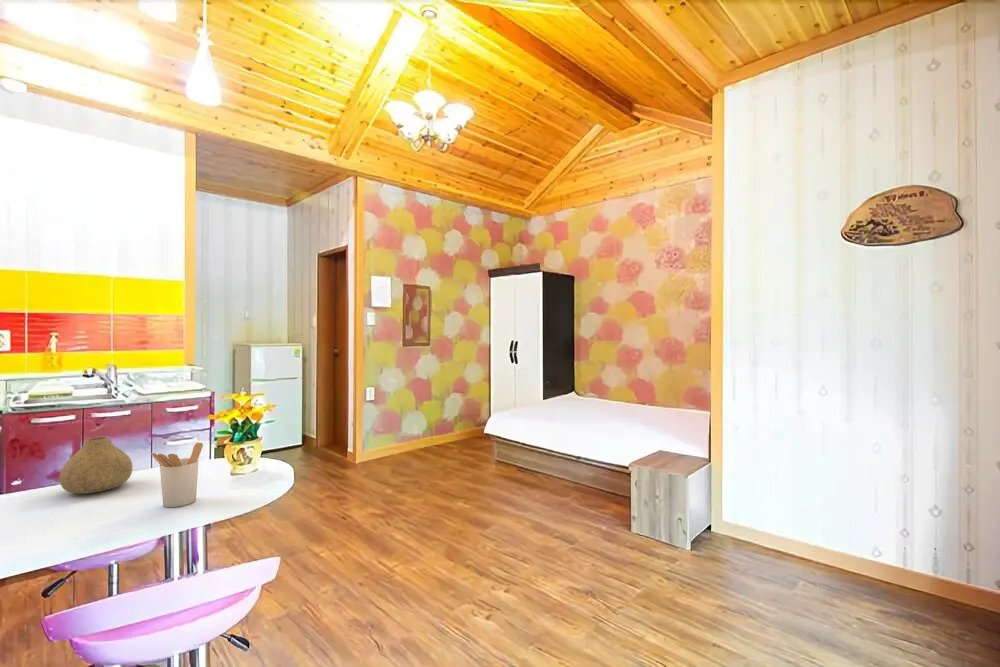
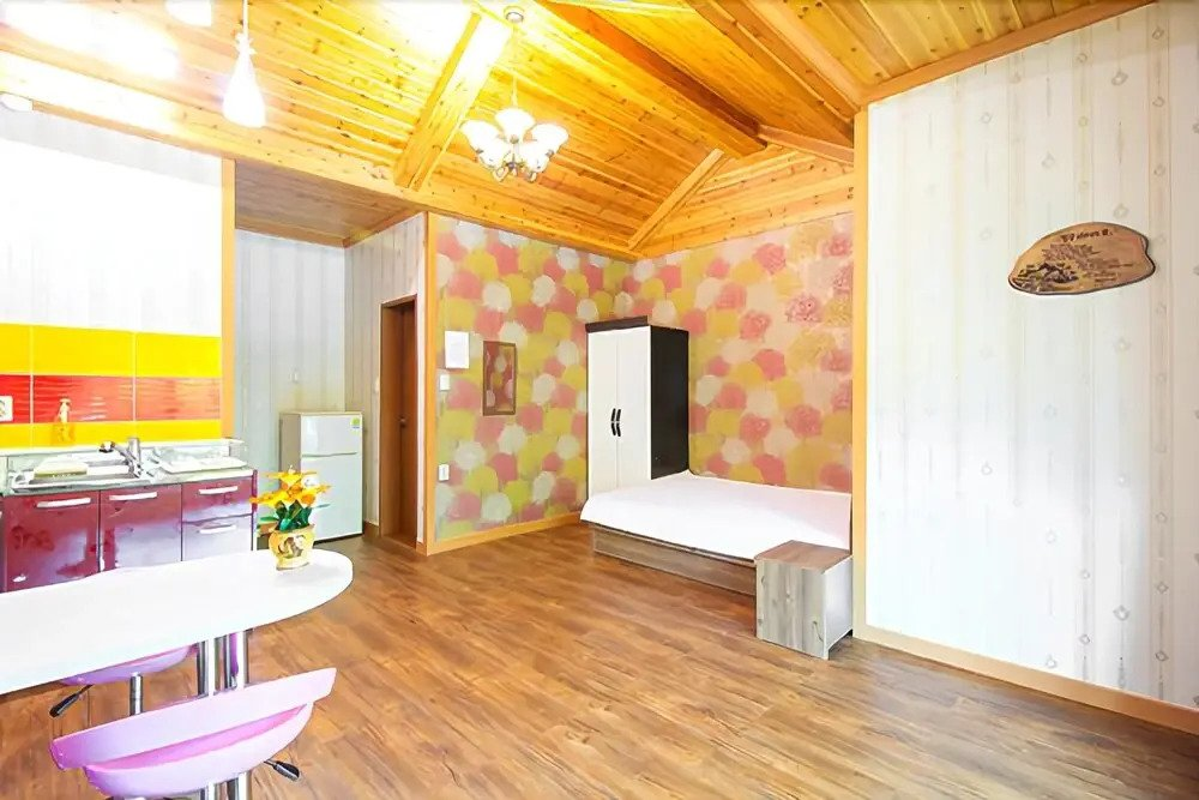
- utensil holder (175, 475)
- vase (97, 463)
